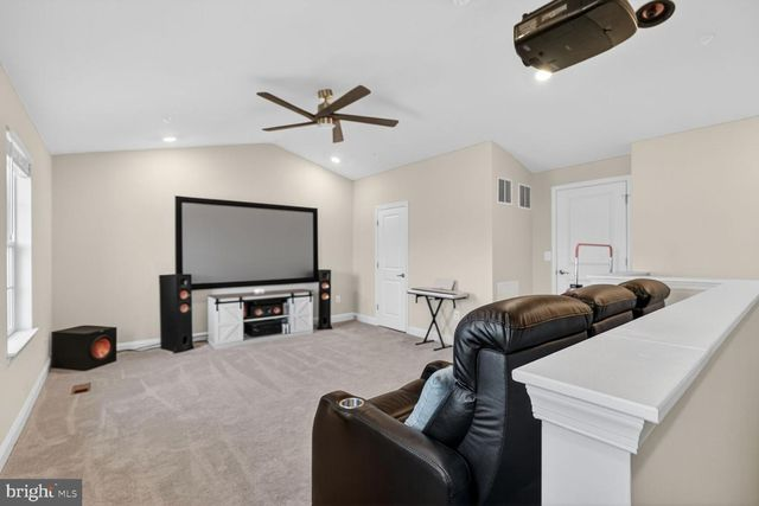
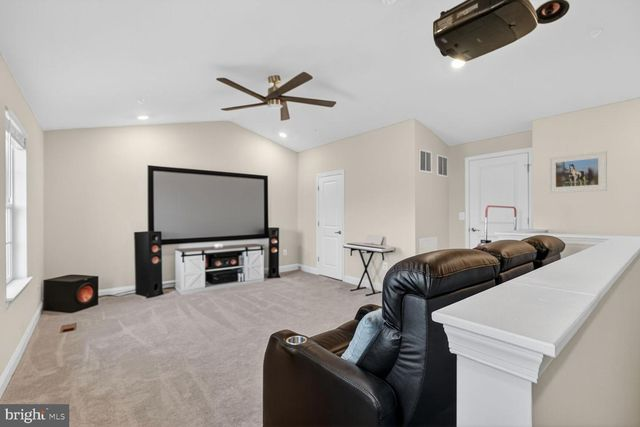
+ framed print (576, 173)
